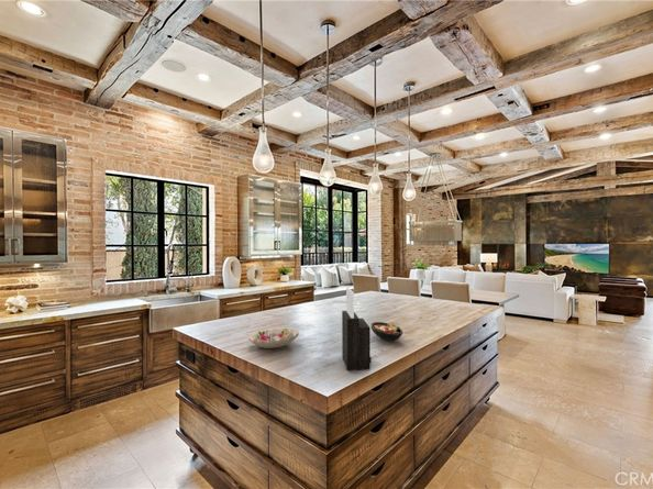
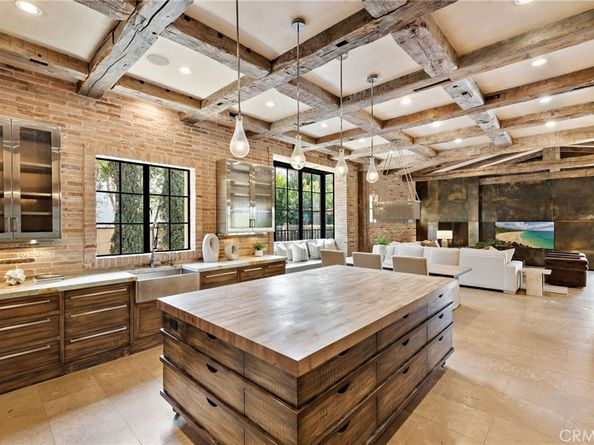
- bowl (386, 332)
- decorative bowl (274, 337)
- knife block (357, 326)
